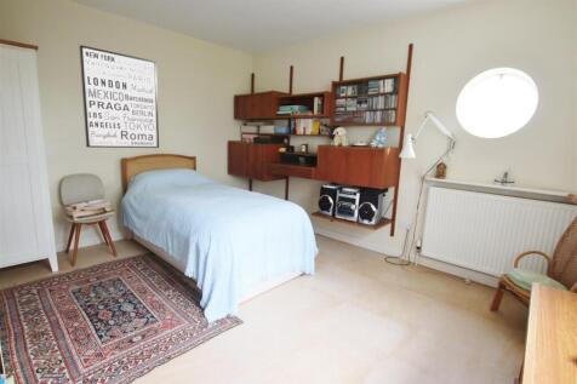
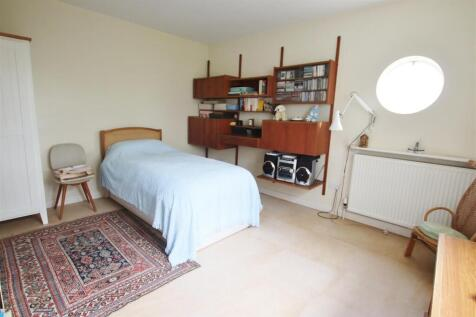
- wall art (122, 102)
